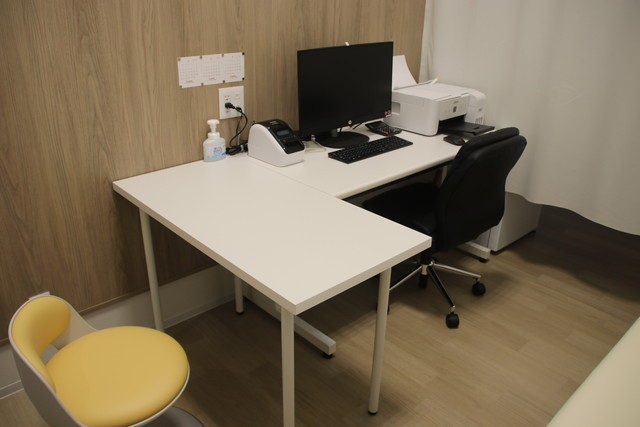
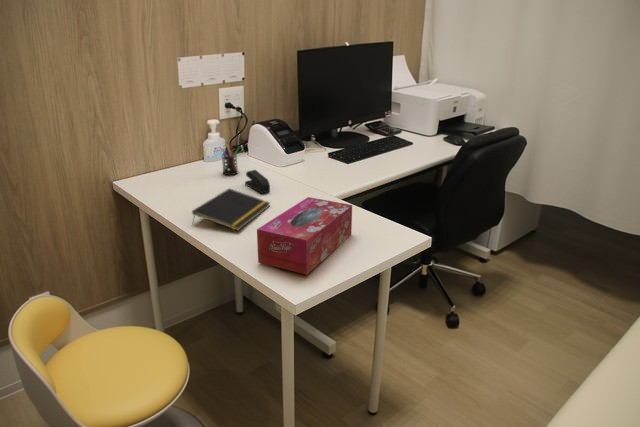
+ tissue box (307, 232)
+ stapler (257, 180)
+ notepad (233, 208)
+ pen holder (231, 158)
